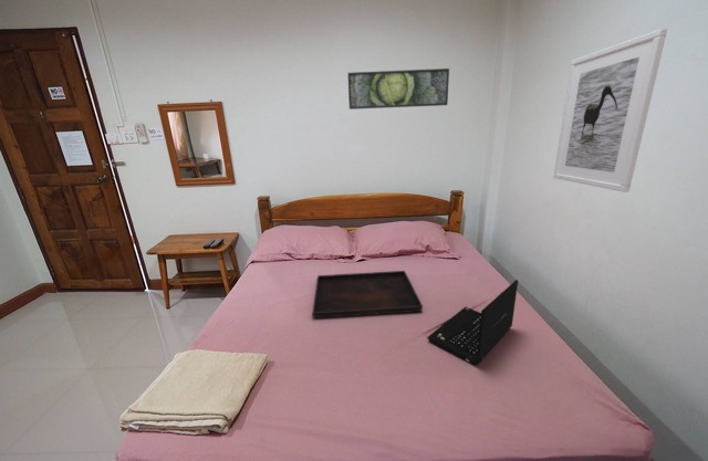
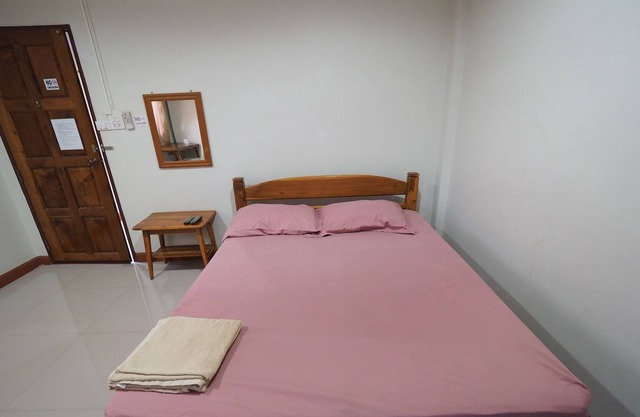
- serving tray (364, 292)
- laptop (472, 311)
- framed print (397, 88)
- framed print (597, 119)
